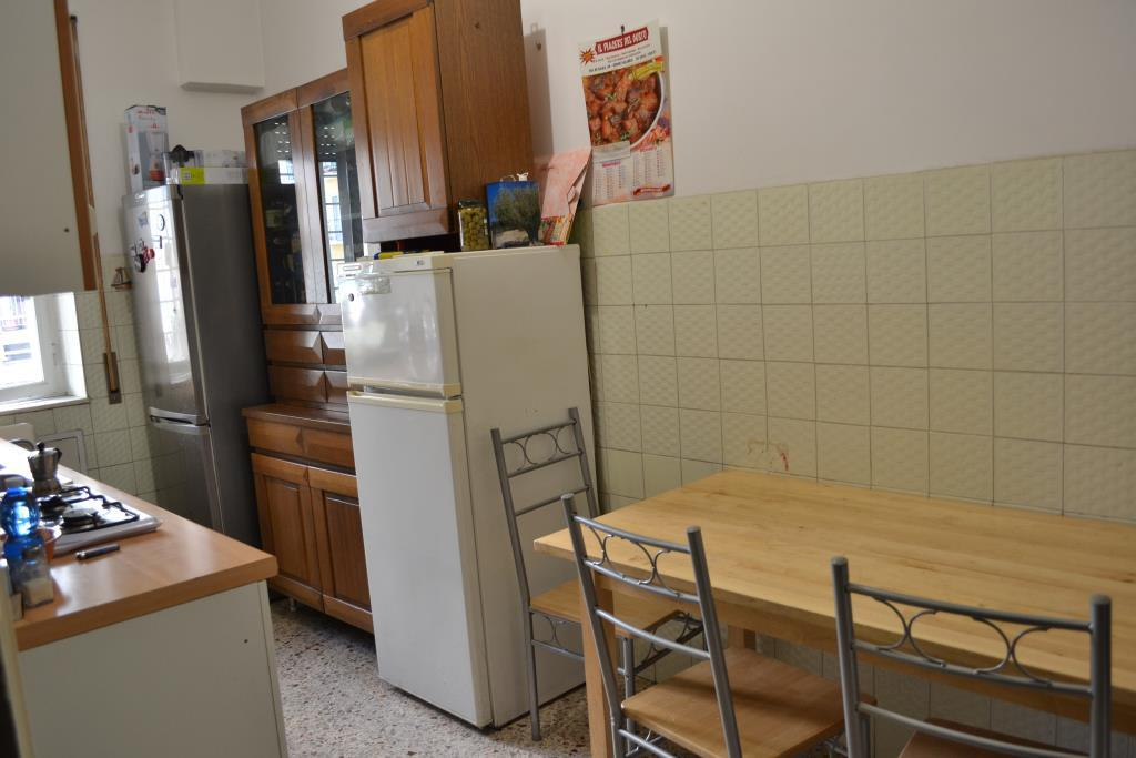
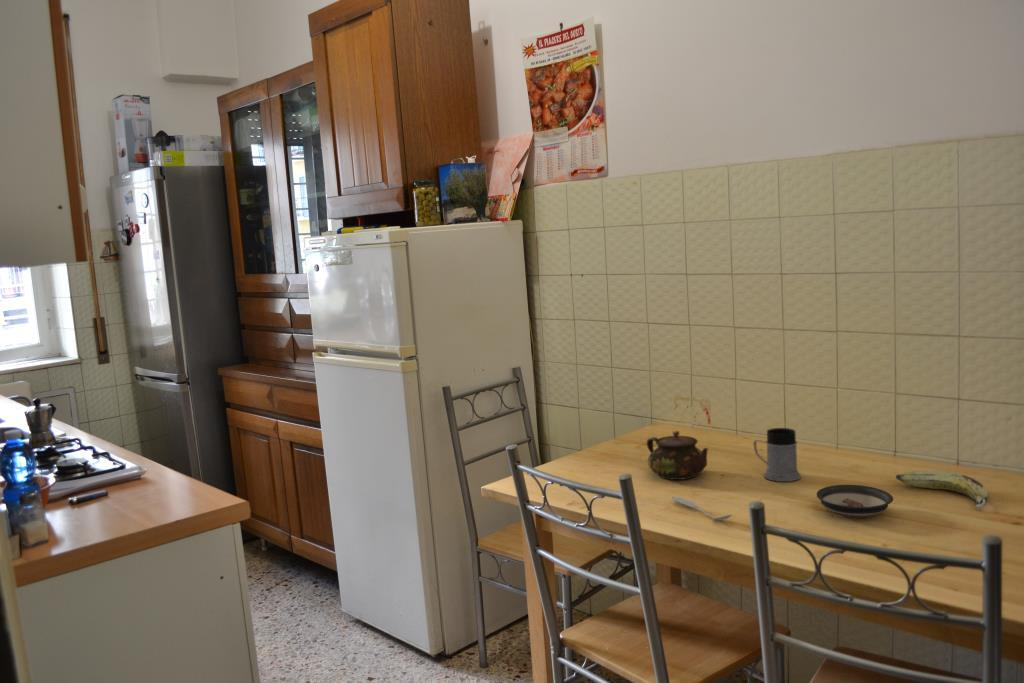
+ mug (774, 452)
+ saucer (854, 503)
+ spoon (699, 508)
+ fruit (950, 485)
+ teapot (677, 453)
